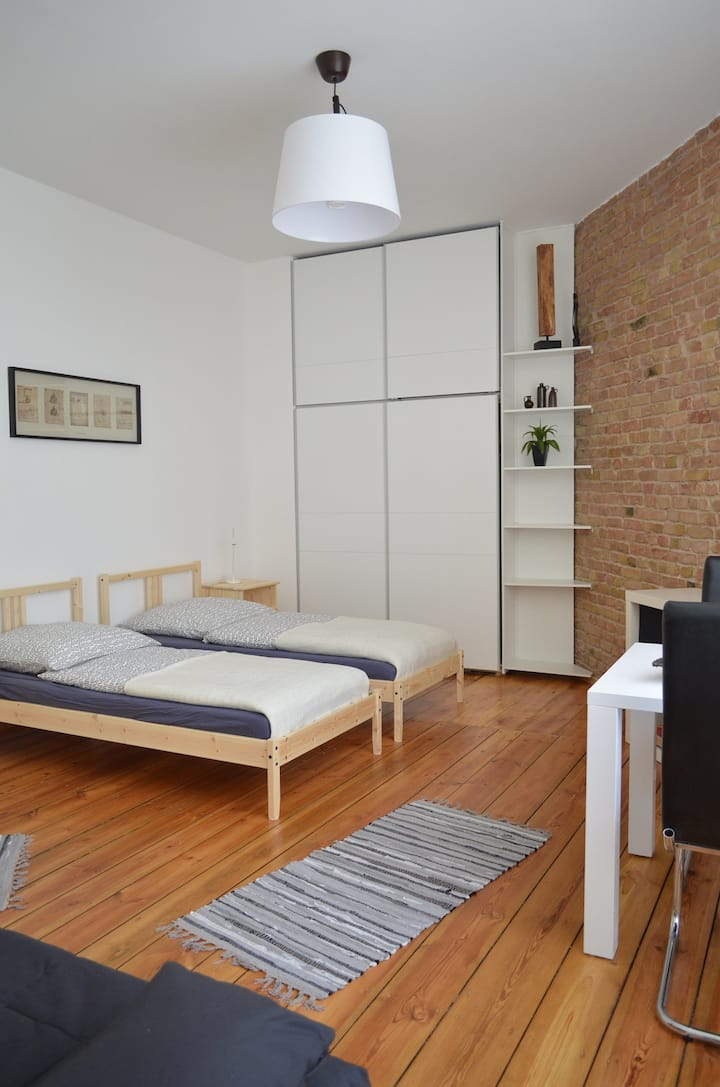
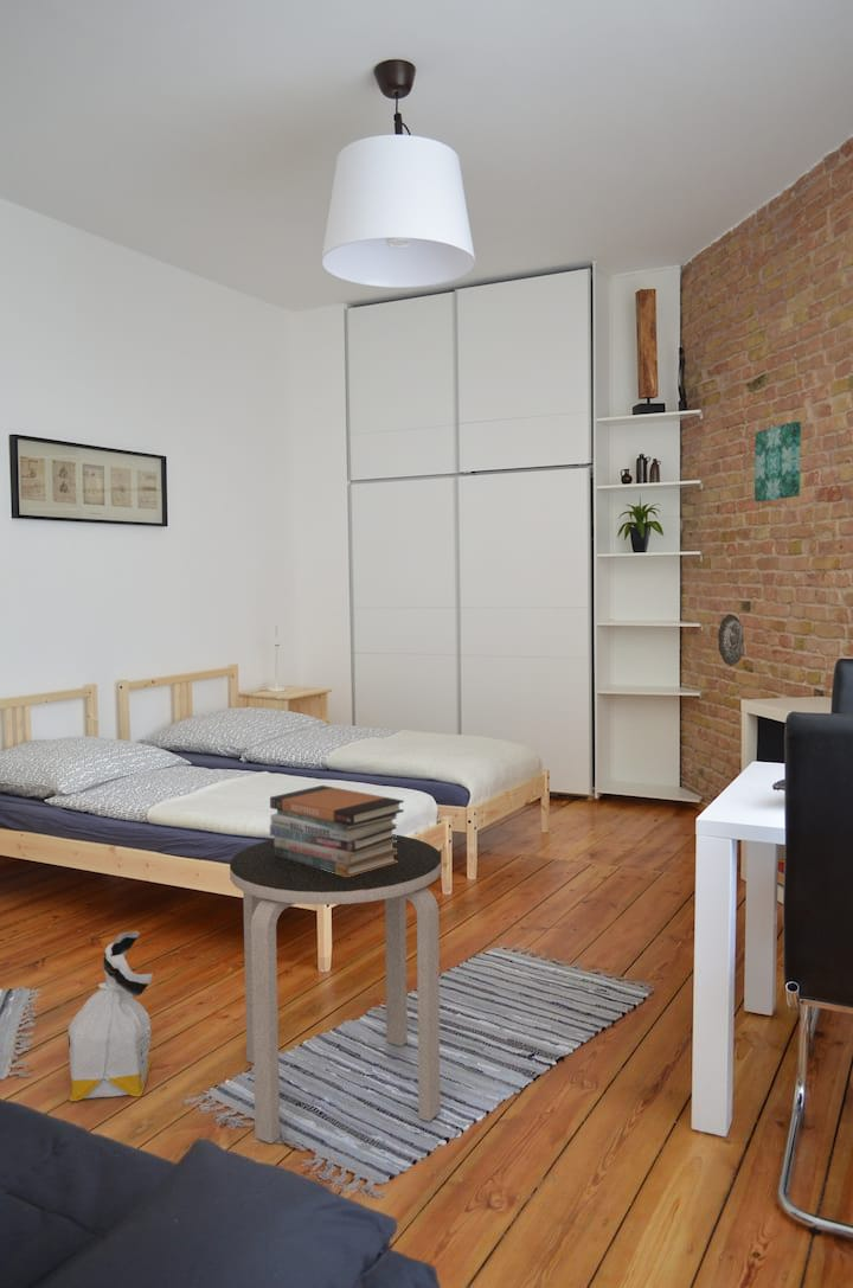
+ decorative plate (732, 640)
+ side table (386, 972)
+ book stack (334, 827)
+ wall art (776, 463)
+ bag (113, 1008)
